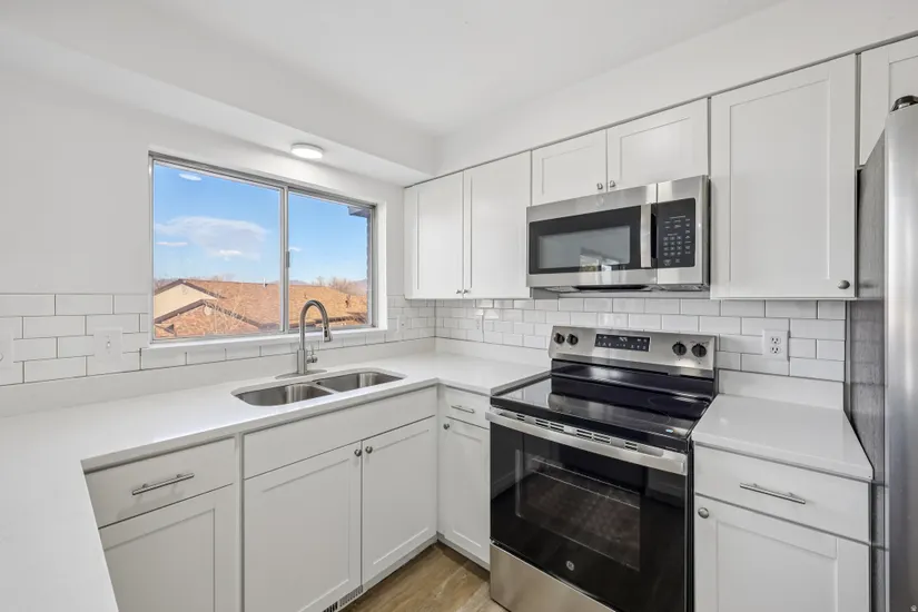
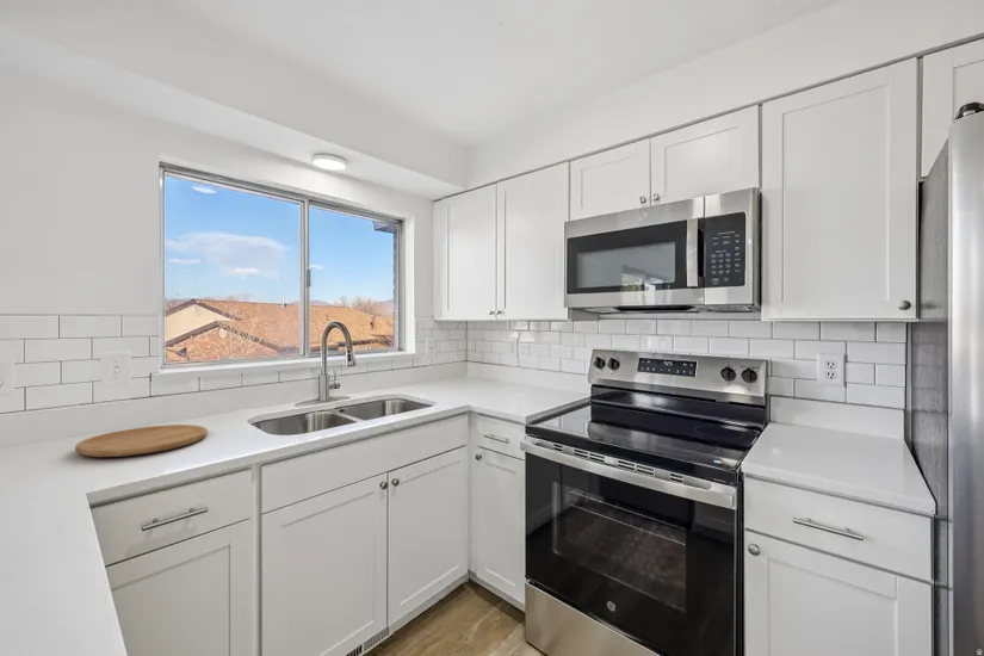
+ cutting board (146, 439)
